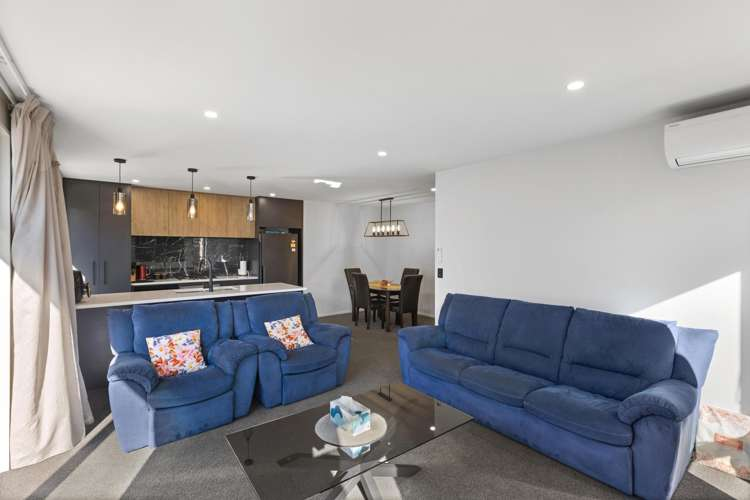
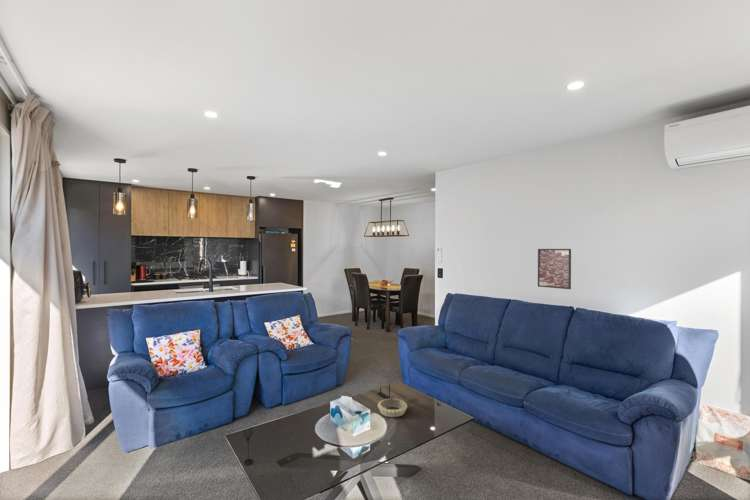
+ decorative bowl (392, 406)
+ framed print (553, 268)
